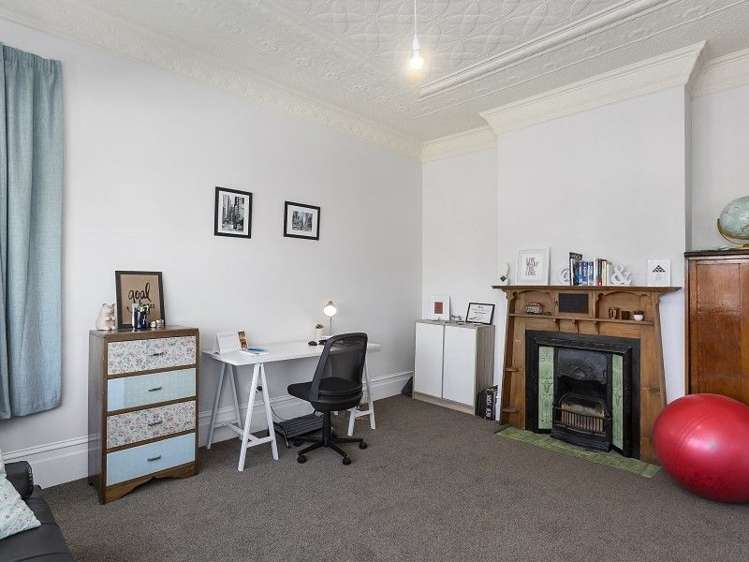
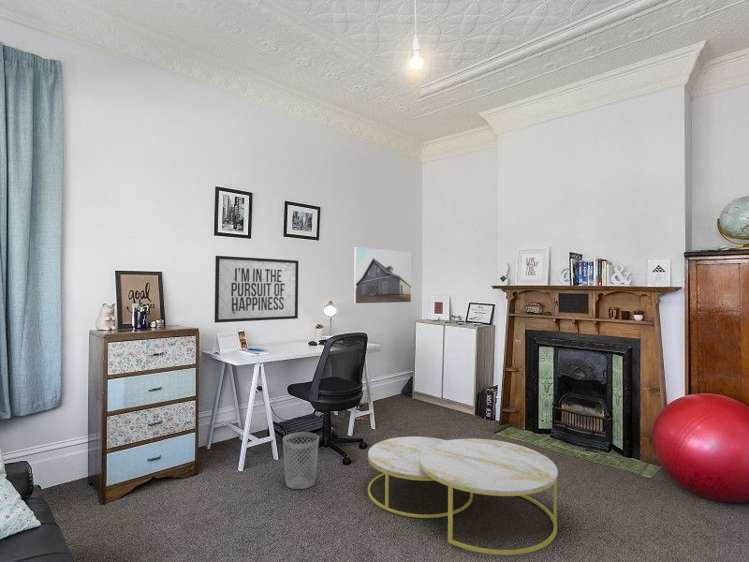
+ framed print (384, 276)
+ mirror (259, 289)
+ coffee table (454, 477)
+ wastebasket (300, 460)
